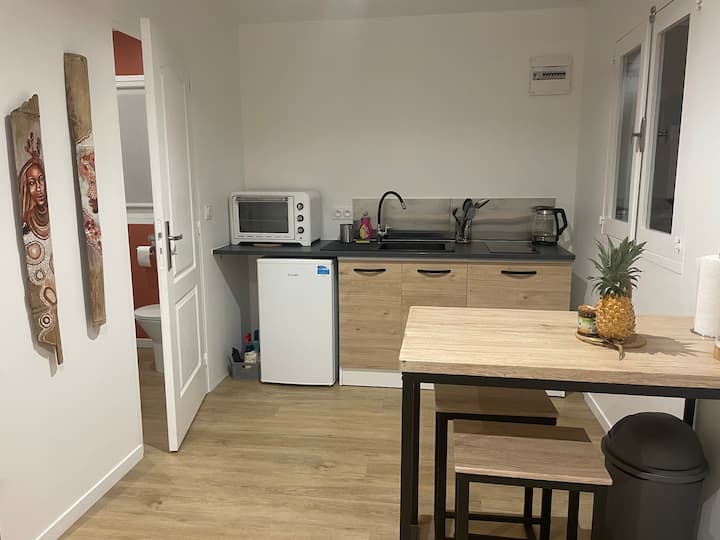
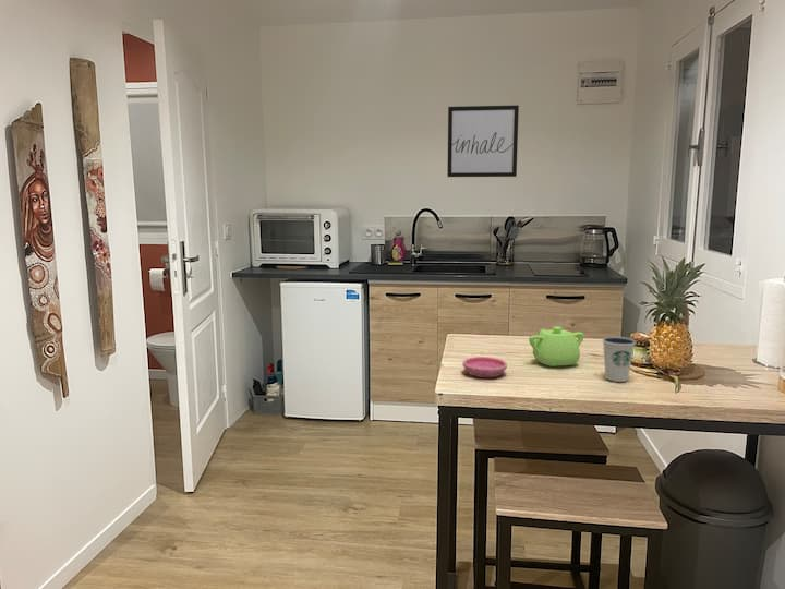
+ teapot (553, 342)
+ wall art (482, 142)
+ saucer (484, 368)
+ dixie cup (617, 359)
